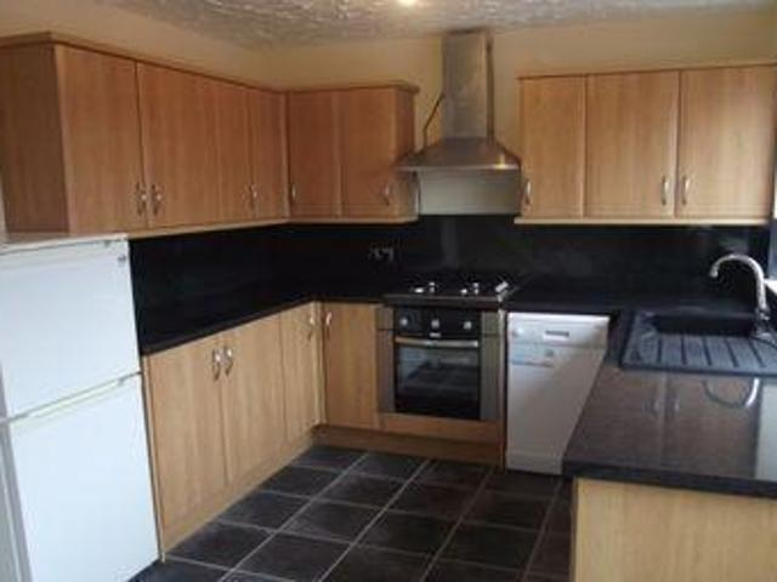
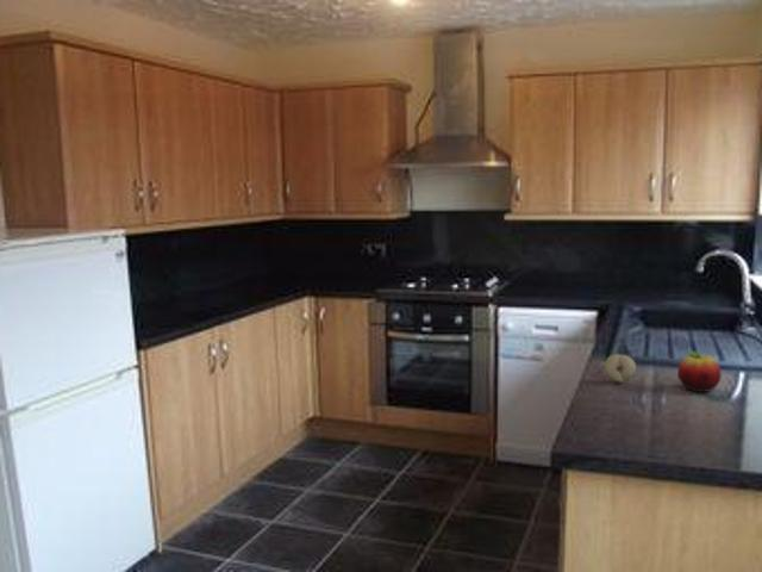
+ fruit (699, 371)
+ fruit (619, 368)
